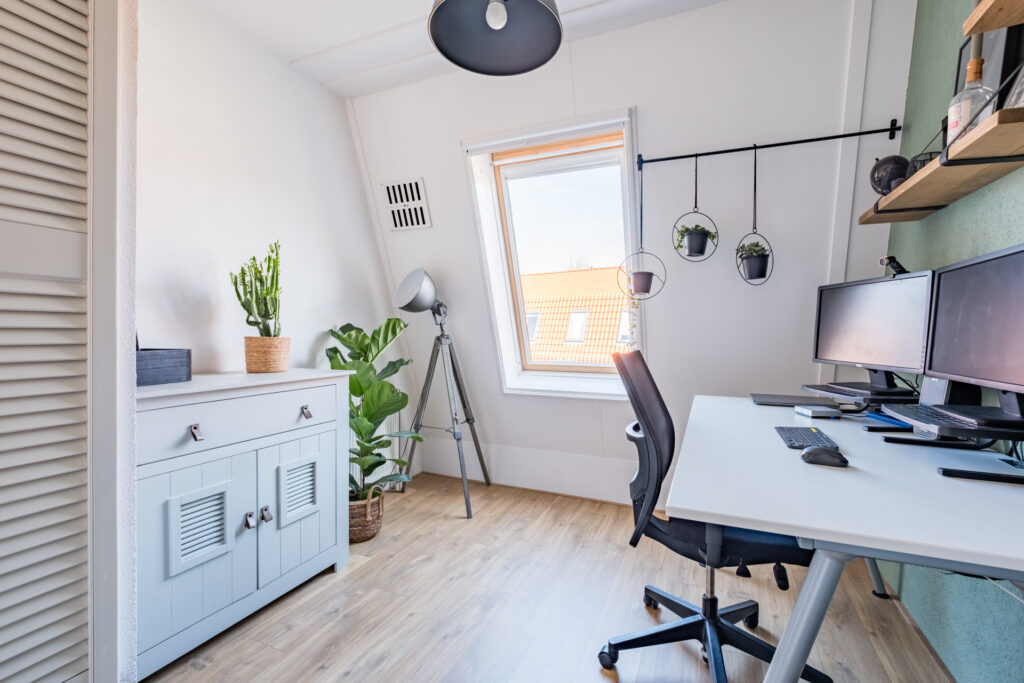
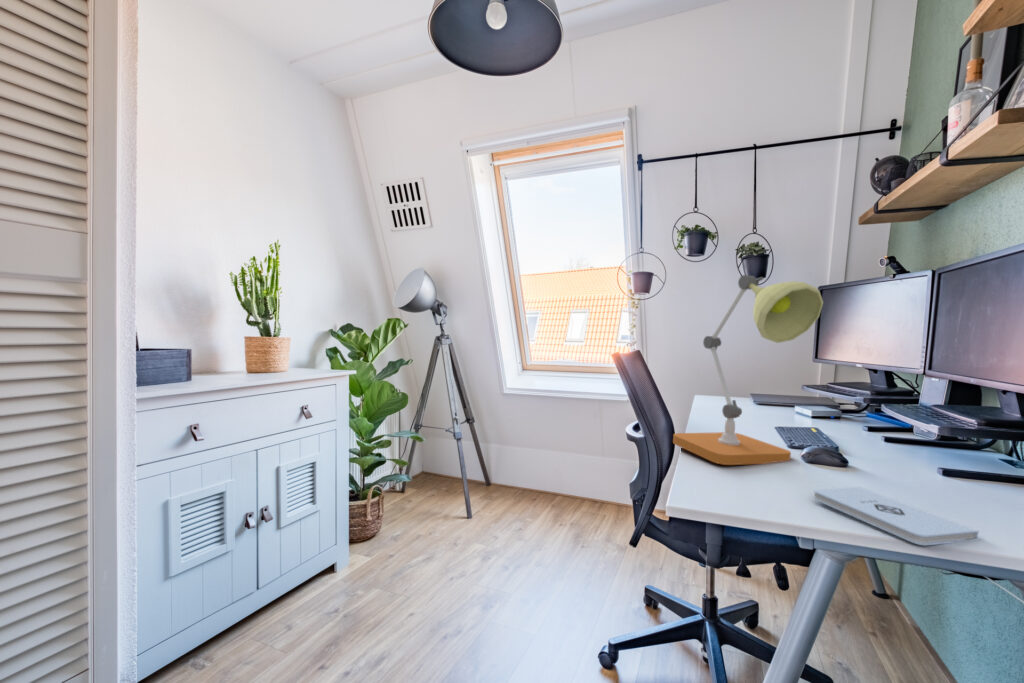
+ desk lamp (722, 372)
+ notepad (885, 512)
